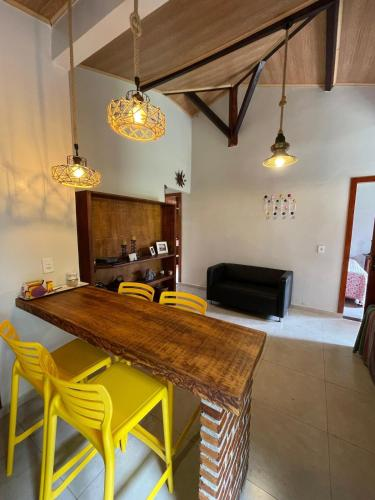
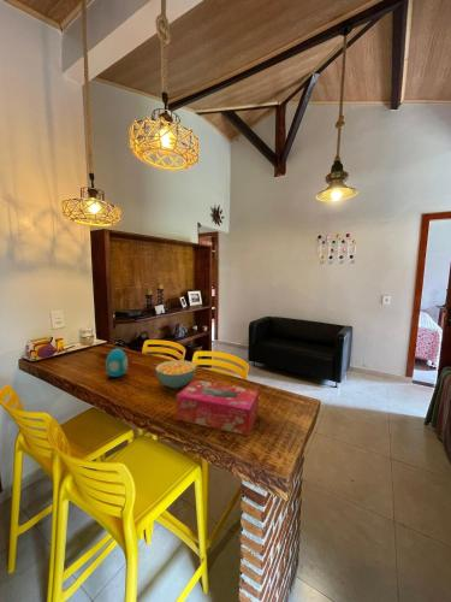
+ decorative egg (117, 362)
+ cereal bowl (176, 376)
+ tissue box (218, 405)
